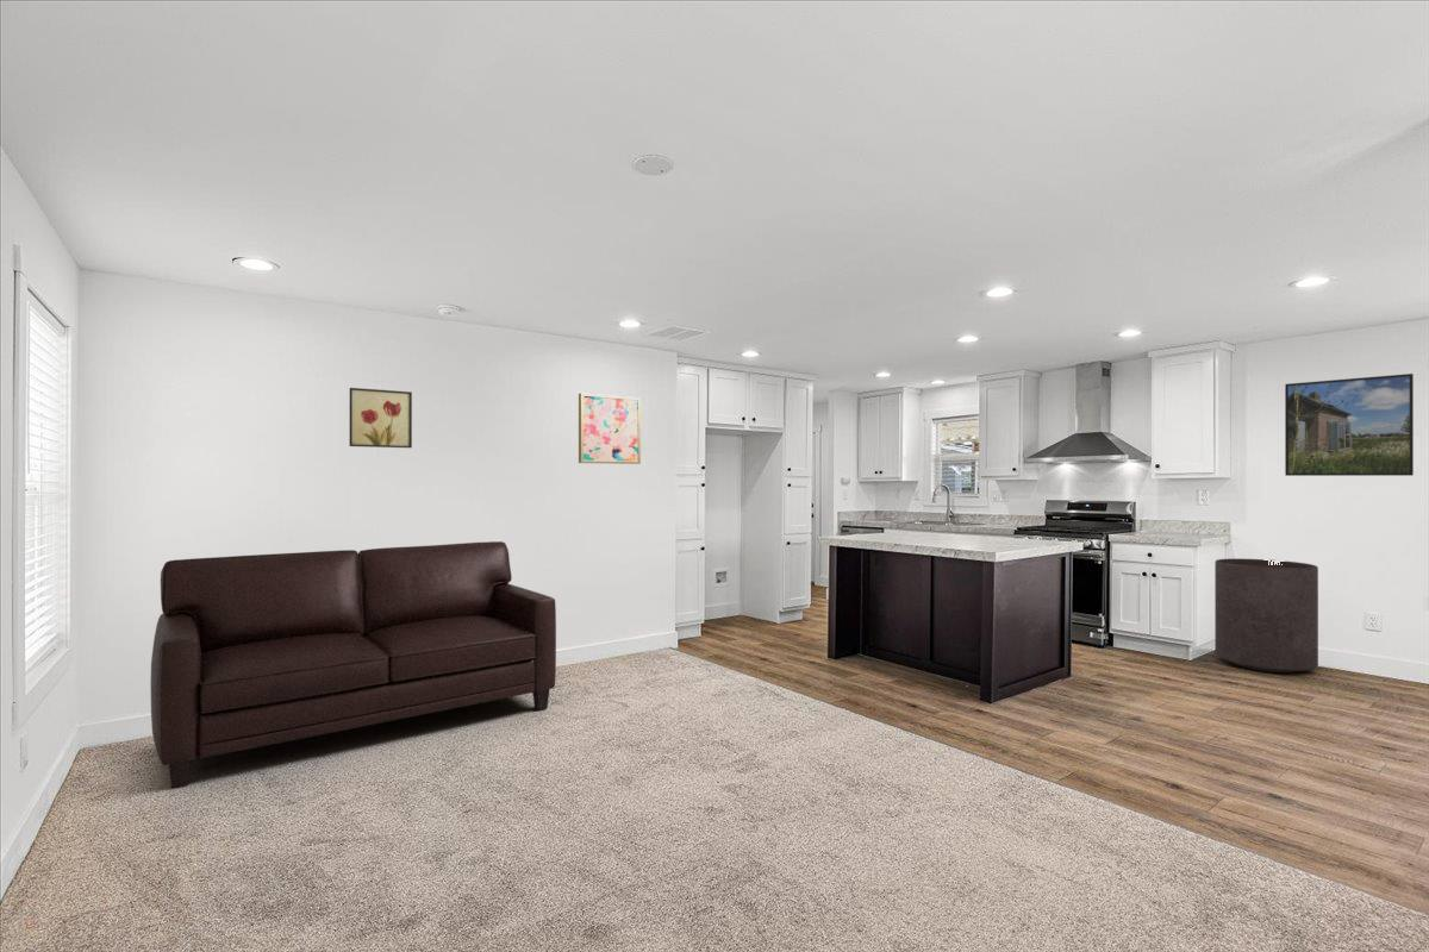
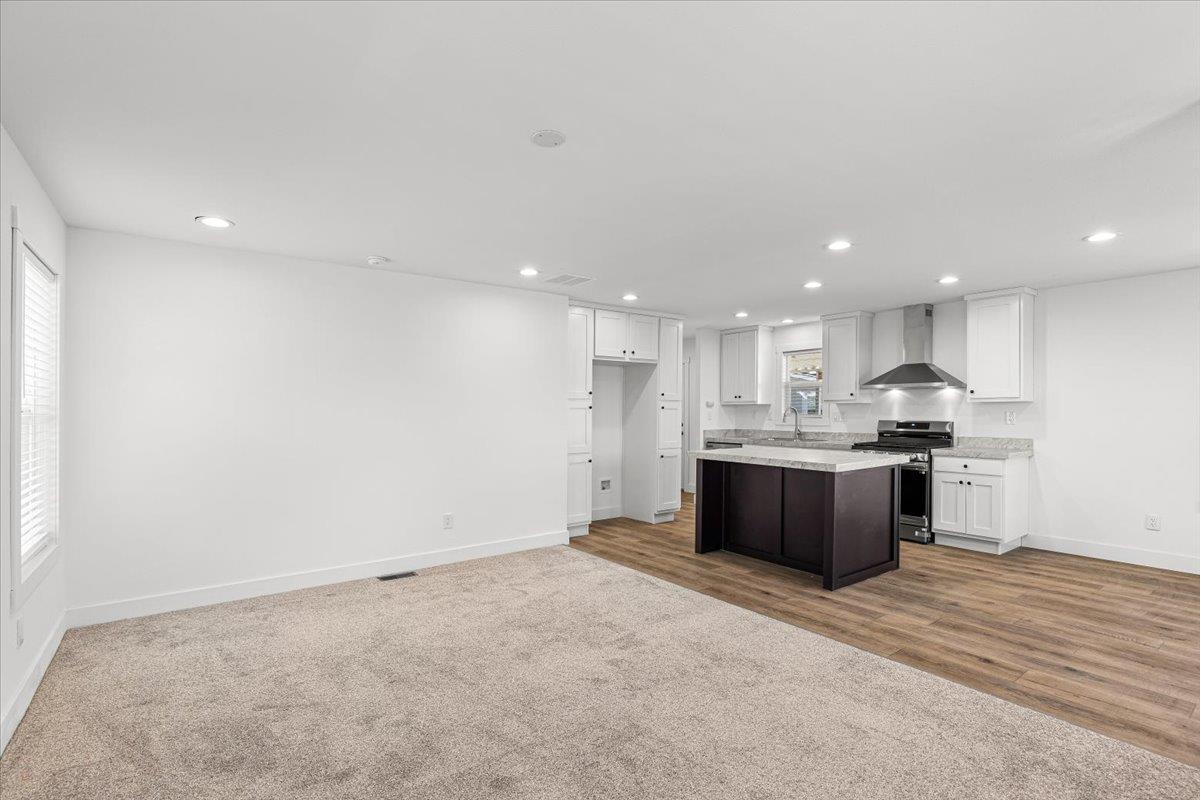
- wall art (610, 430)
- sofa (369, 638)
- trash can (1265, 614)
- wall art (381, 418)
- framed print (1346, 427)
